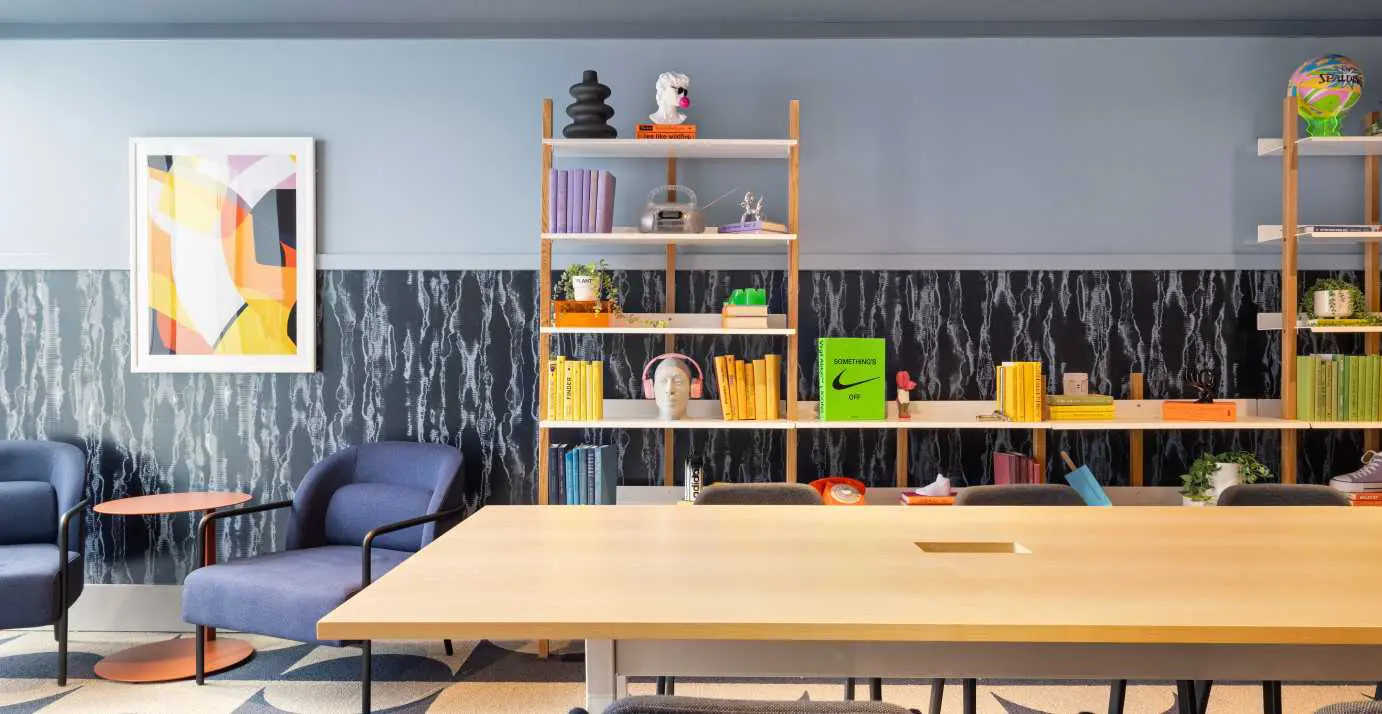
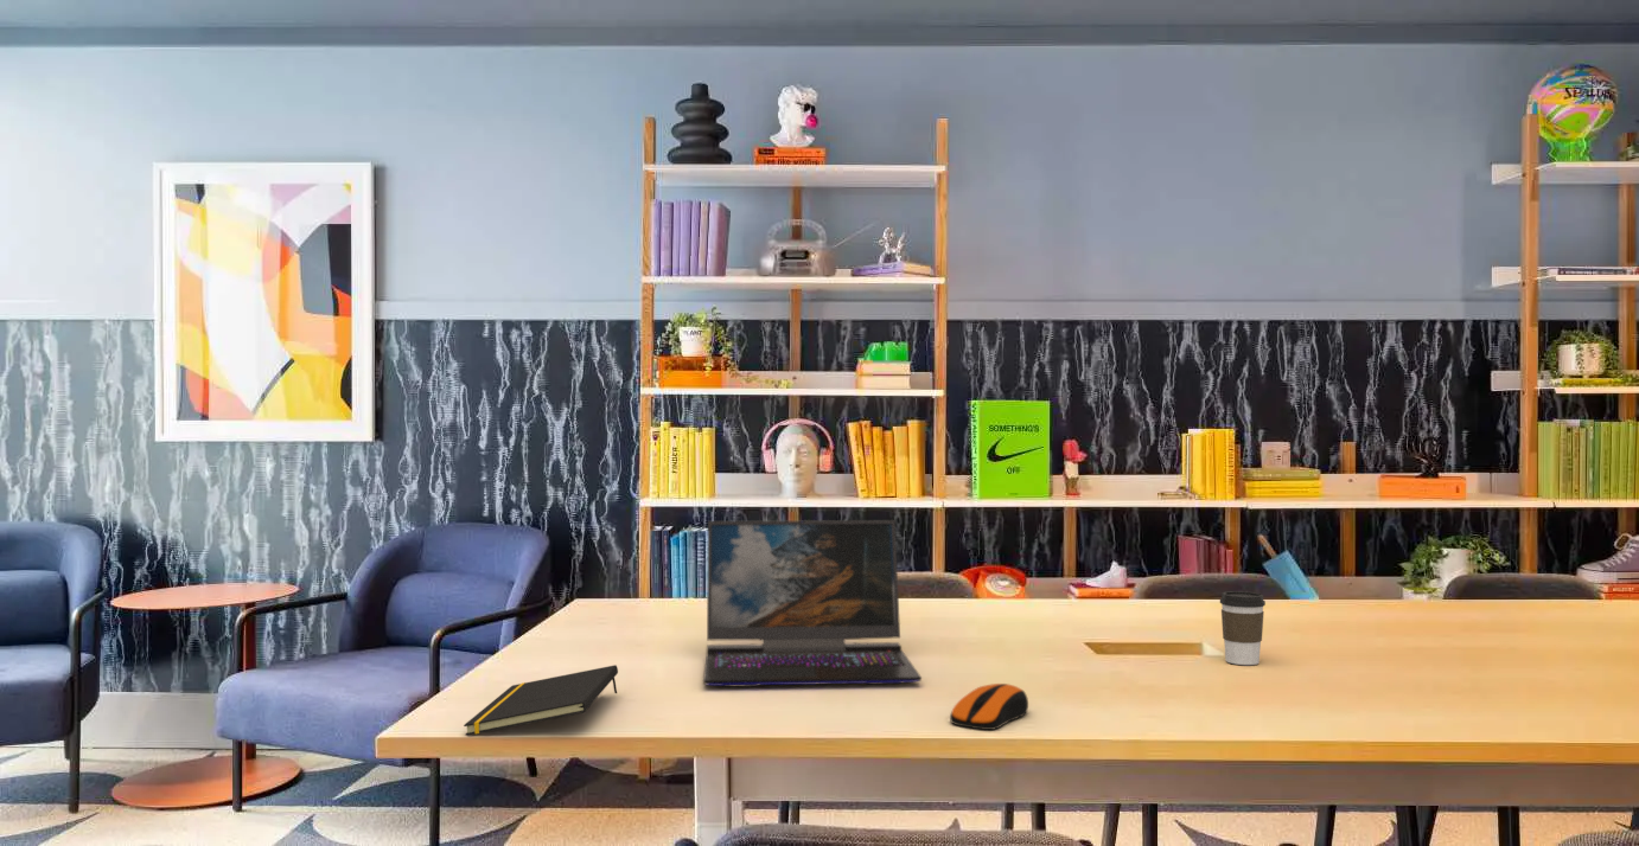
+ computer mouse (991, 703)
+ notepad (546, 697)
+ coffee cup (1242, 627)
+ laptop (806, 597)
